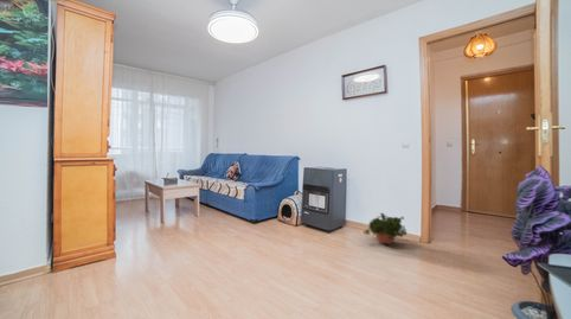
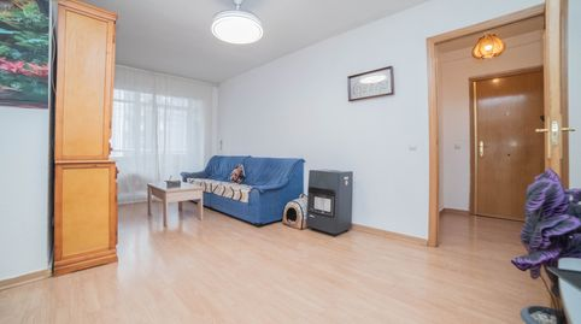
- potted plant (385, 228)
